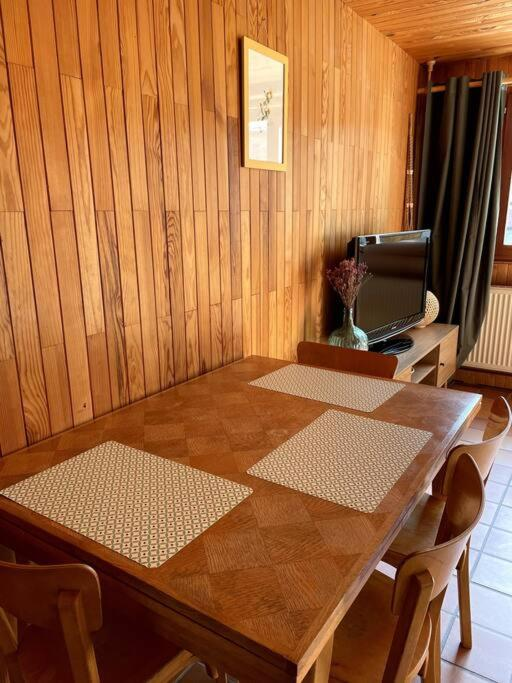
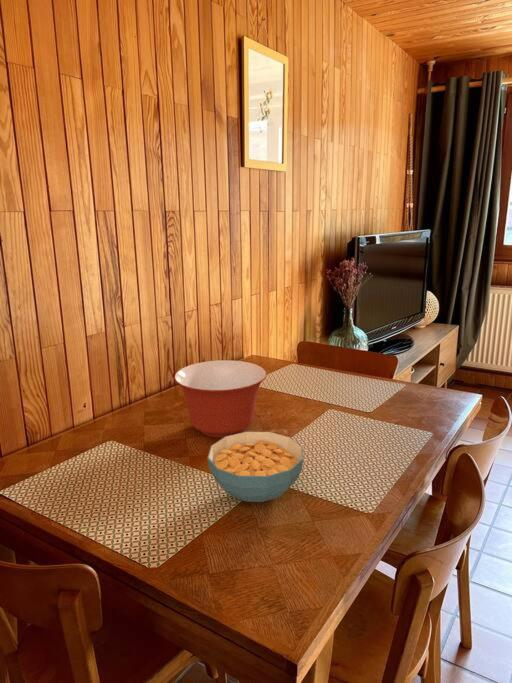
+ mixing bowl (221, 401)
+ cereal bowl (256, 473)
